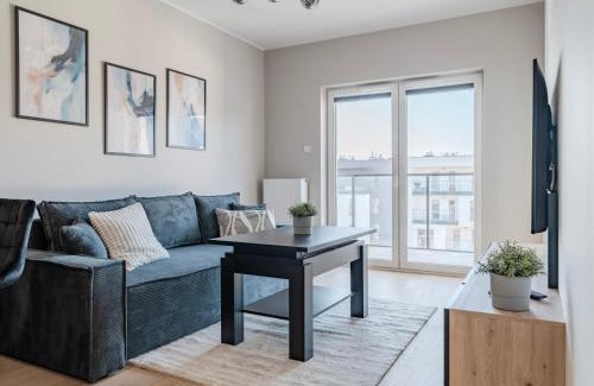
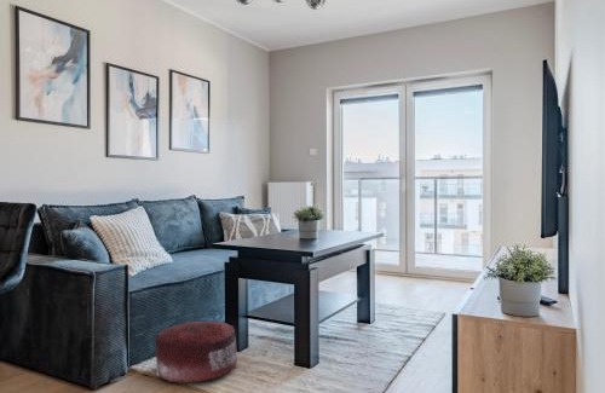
+ pouf (197, 347)
